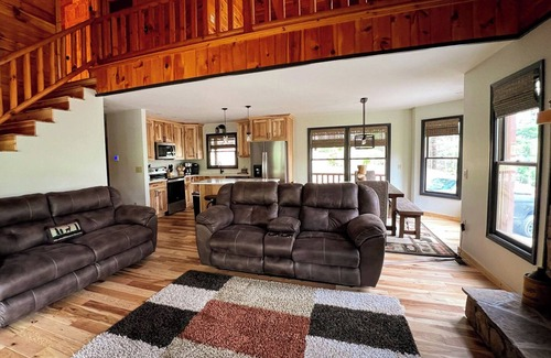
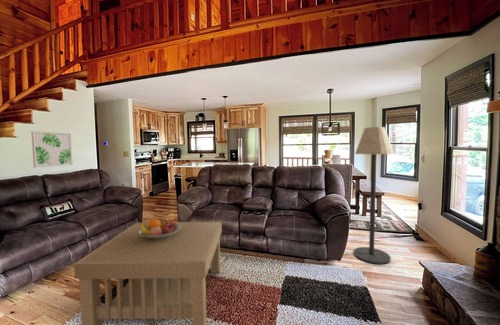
+ floor lamp (373, 192)
+ fruit bowl (159, 227)
+ wall art (53, 149)
+ coffee table (164, 266)
